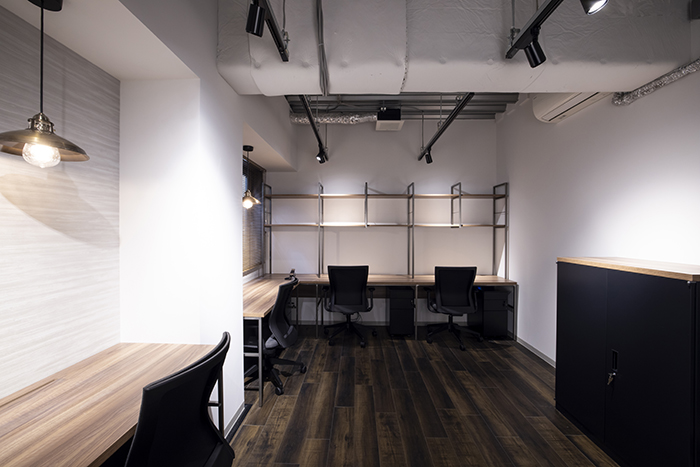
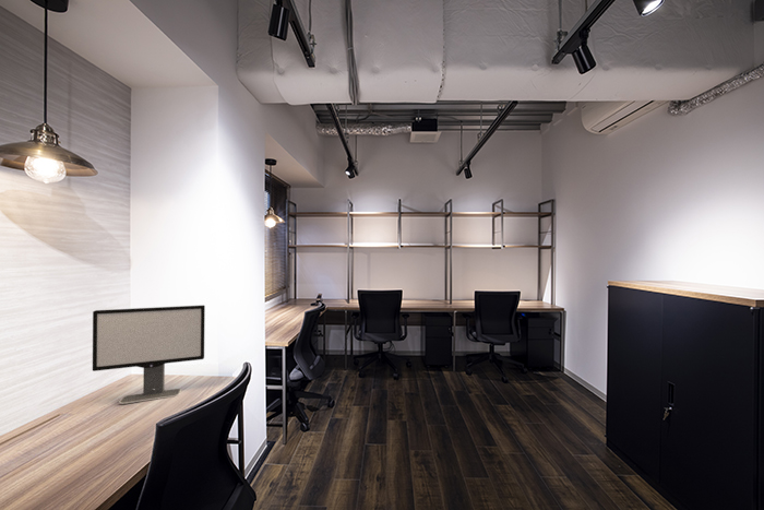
+ computer monitor (152, 352)
